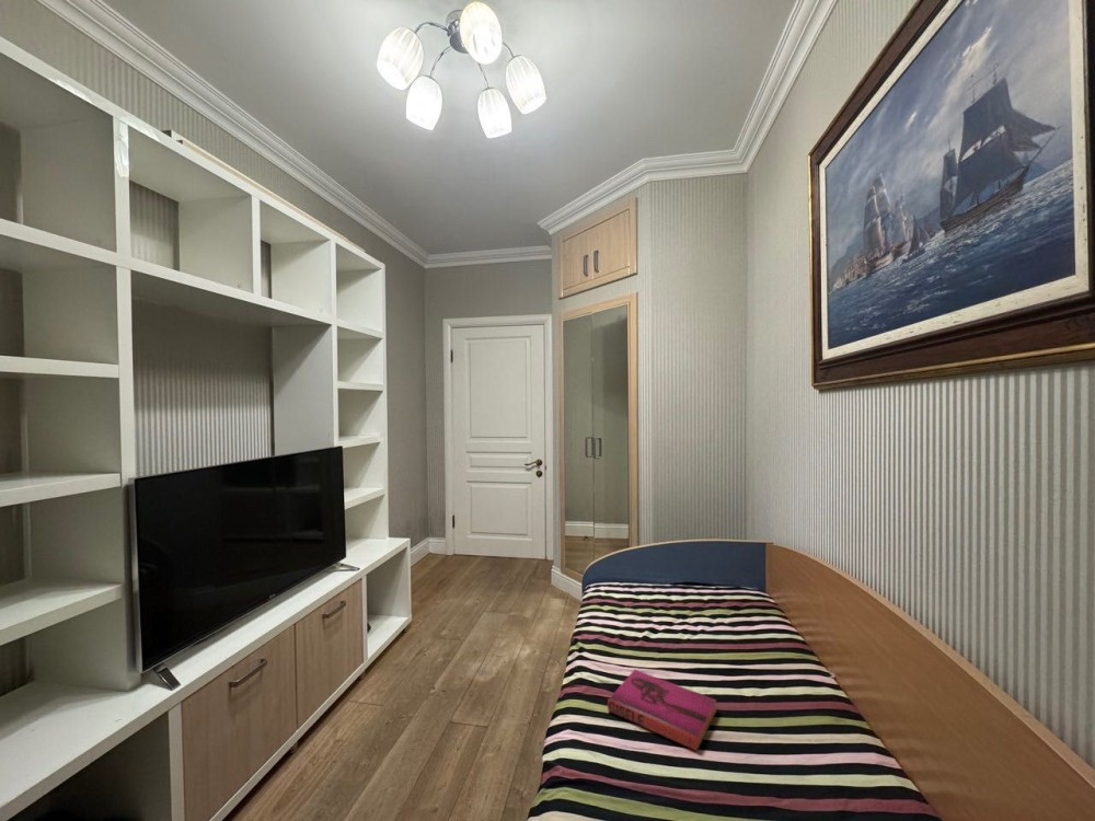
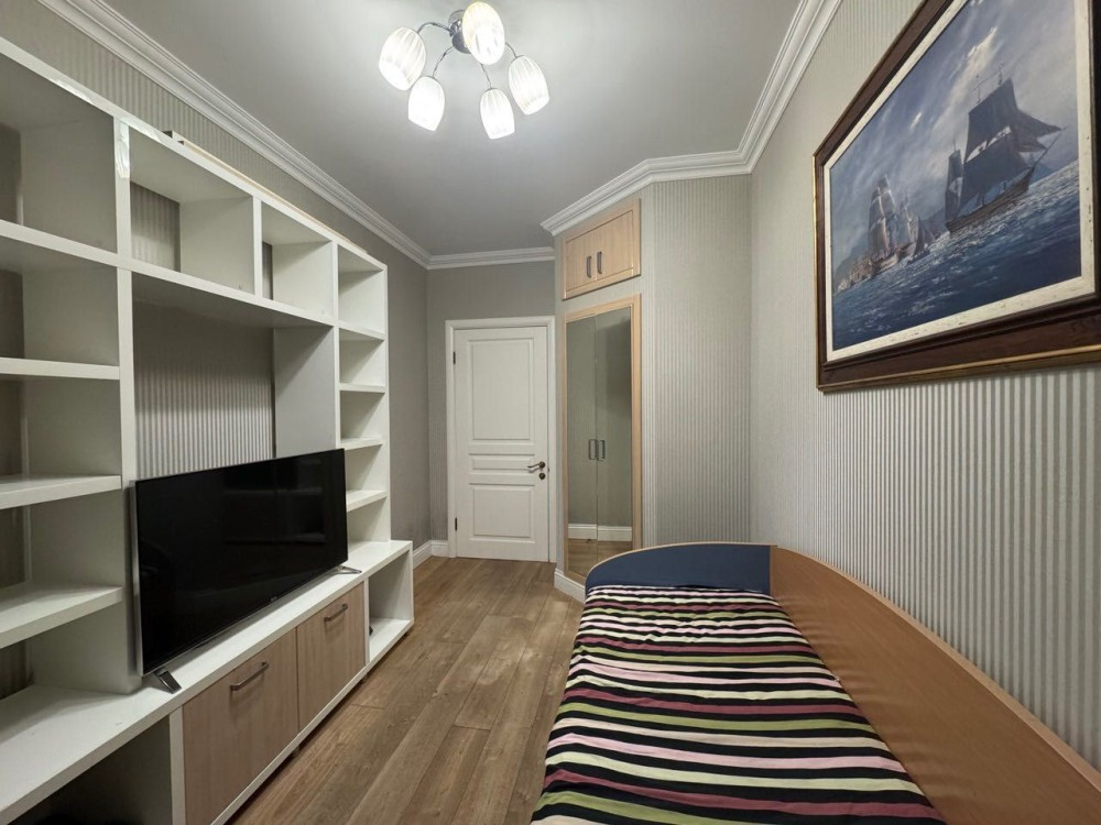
- hardback book (661, 705)
